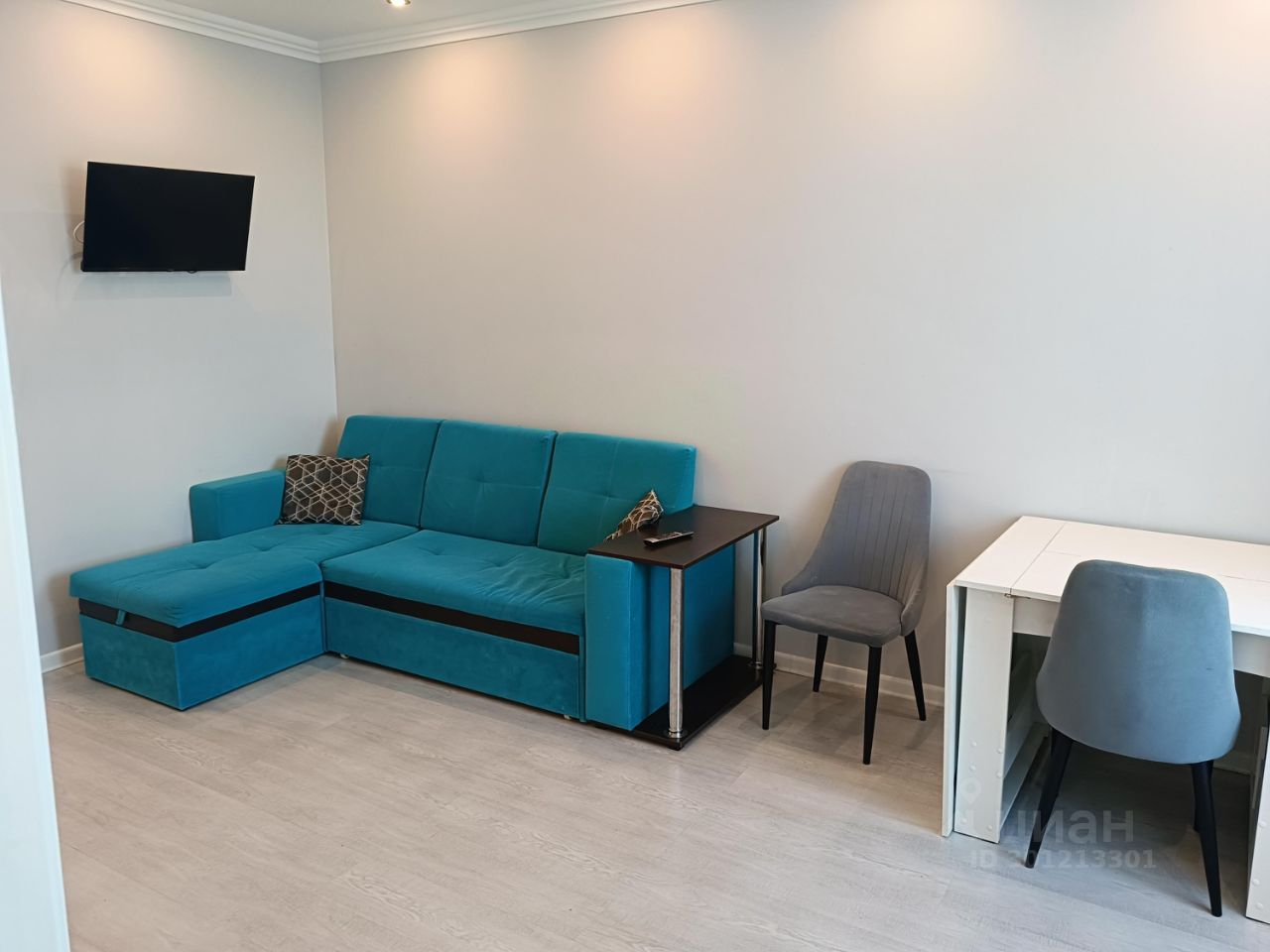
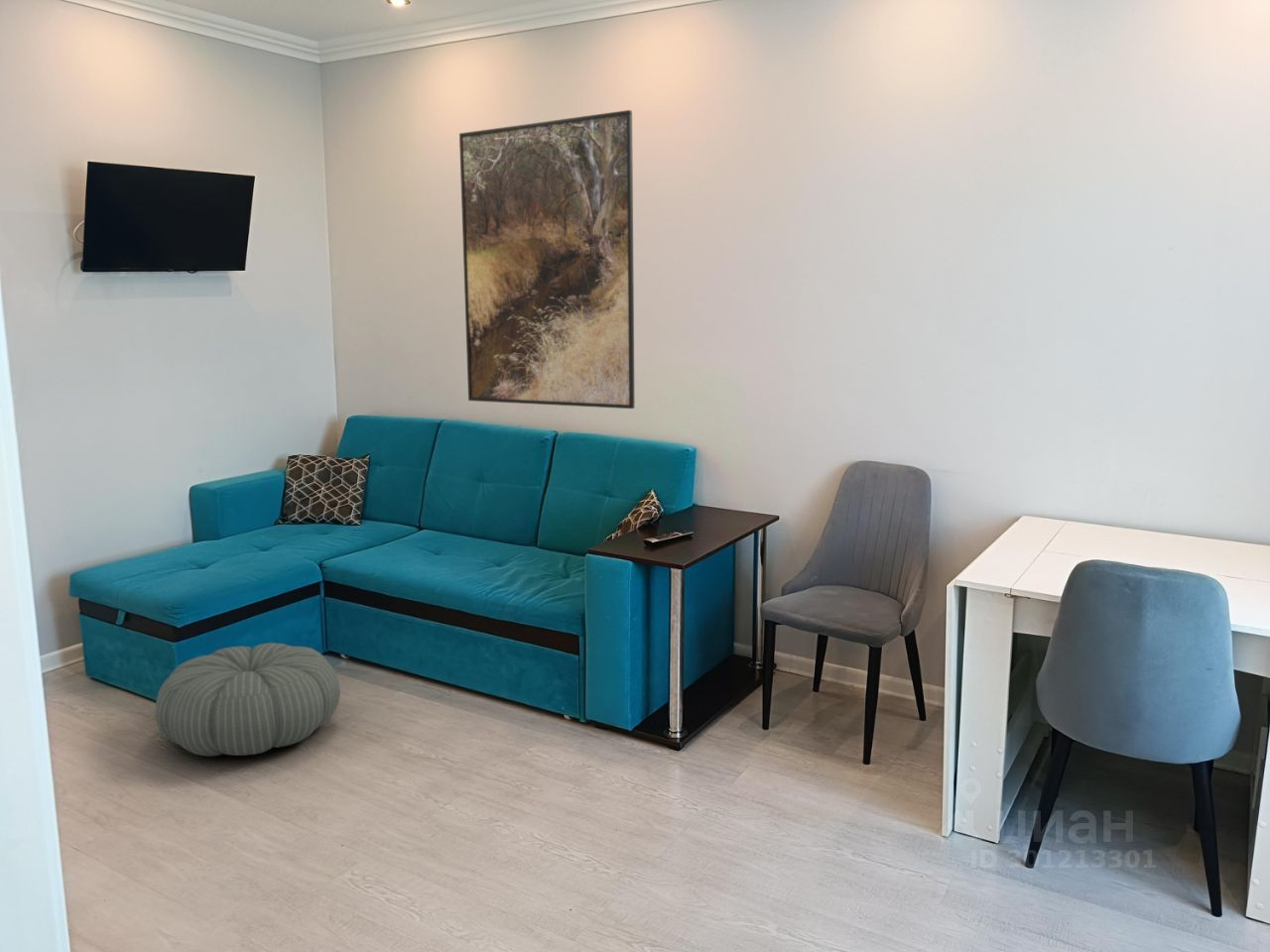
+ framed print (544, 266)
+ pouf (250, 696)
